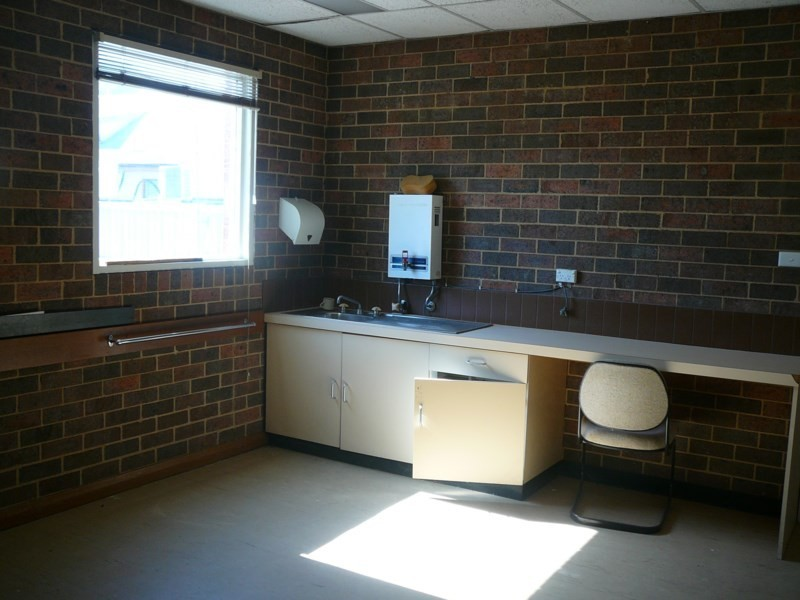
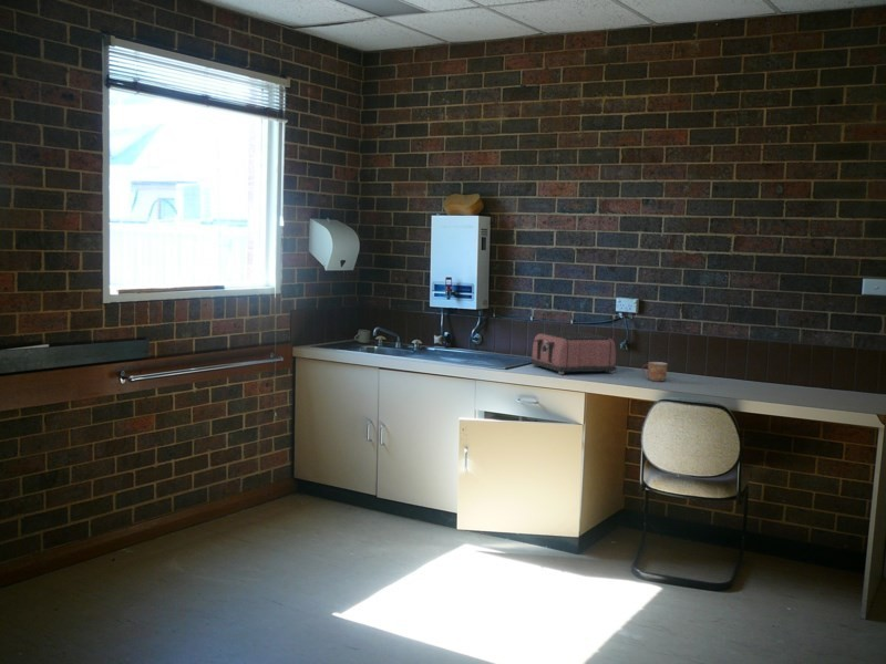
+ mug (653, 371)
+ toaster (570, 352)
